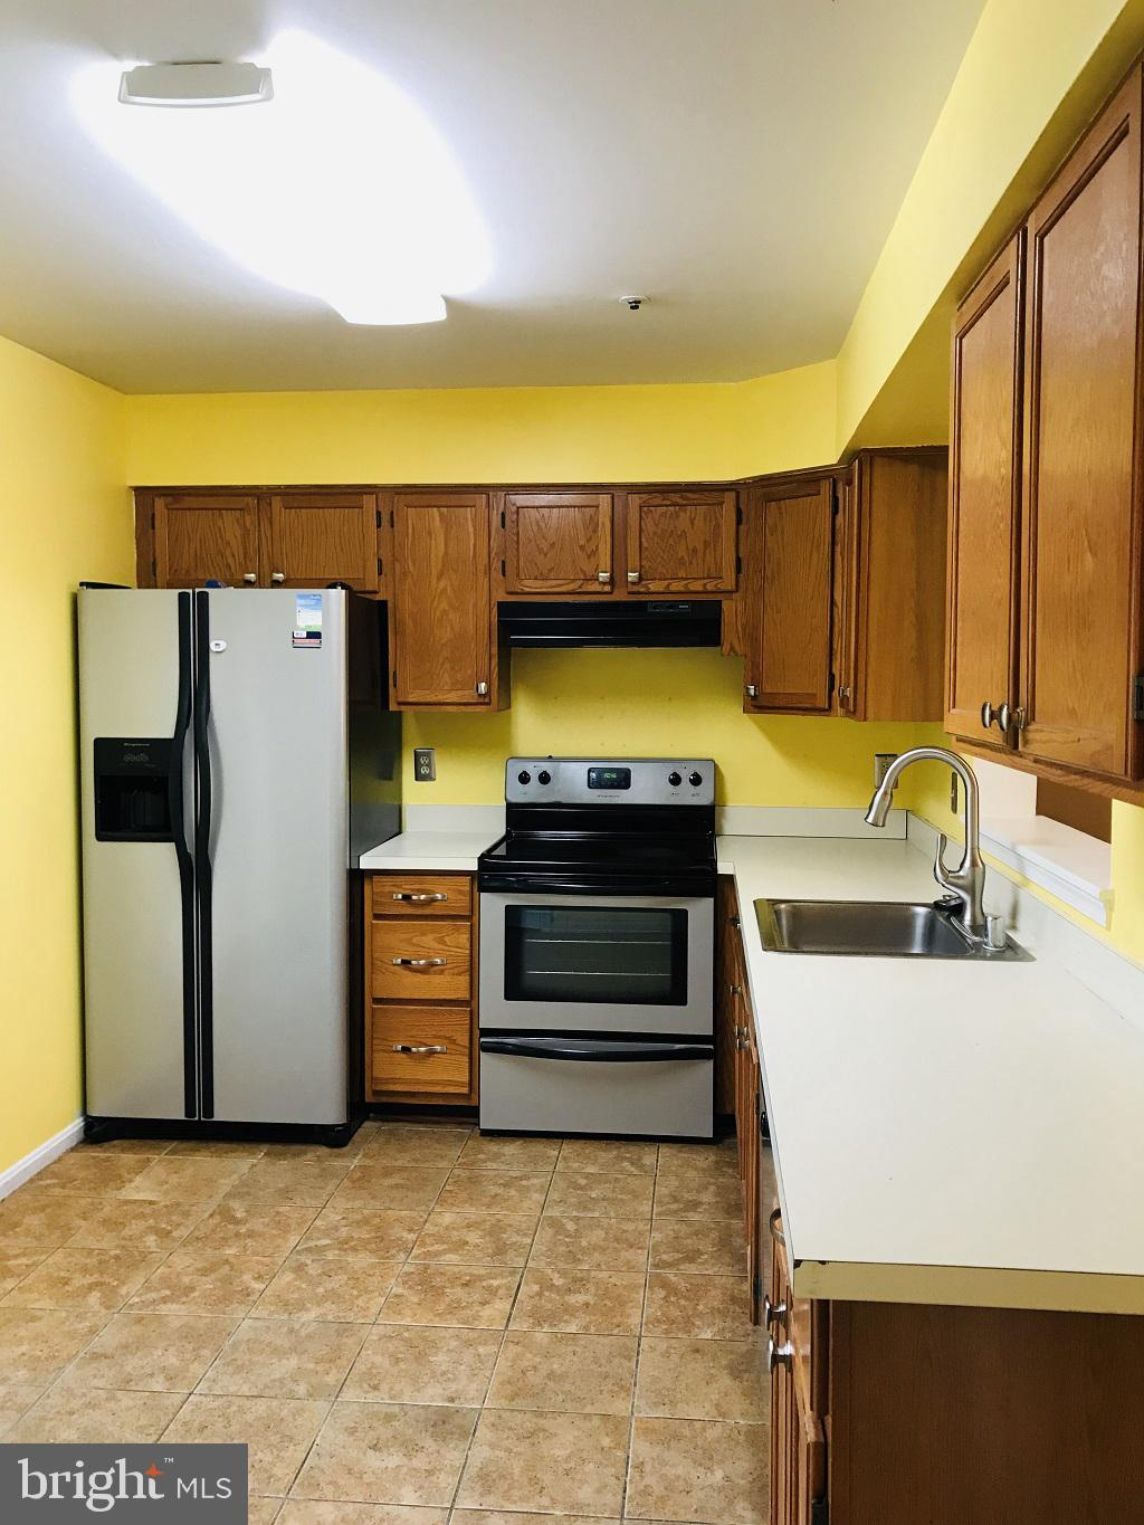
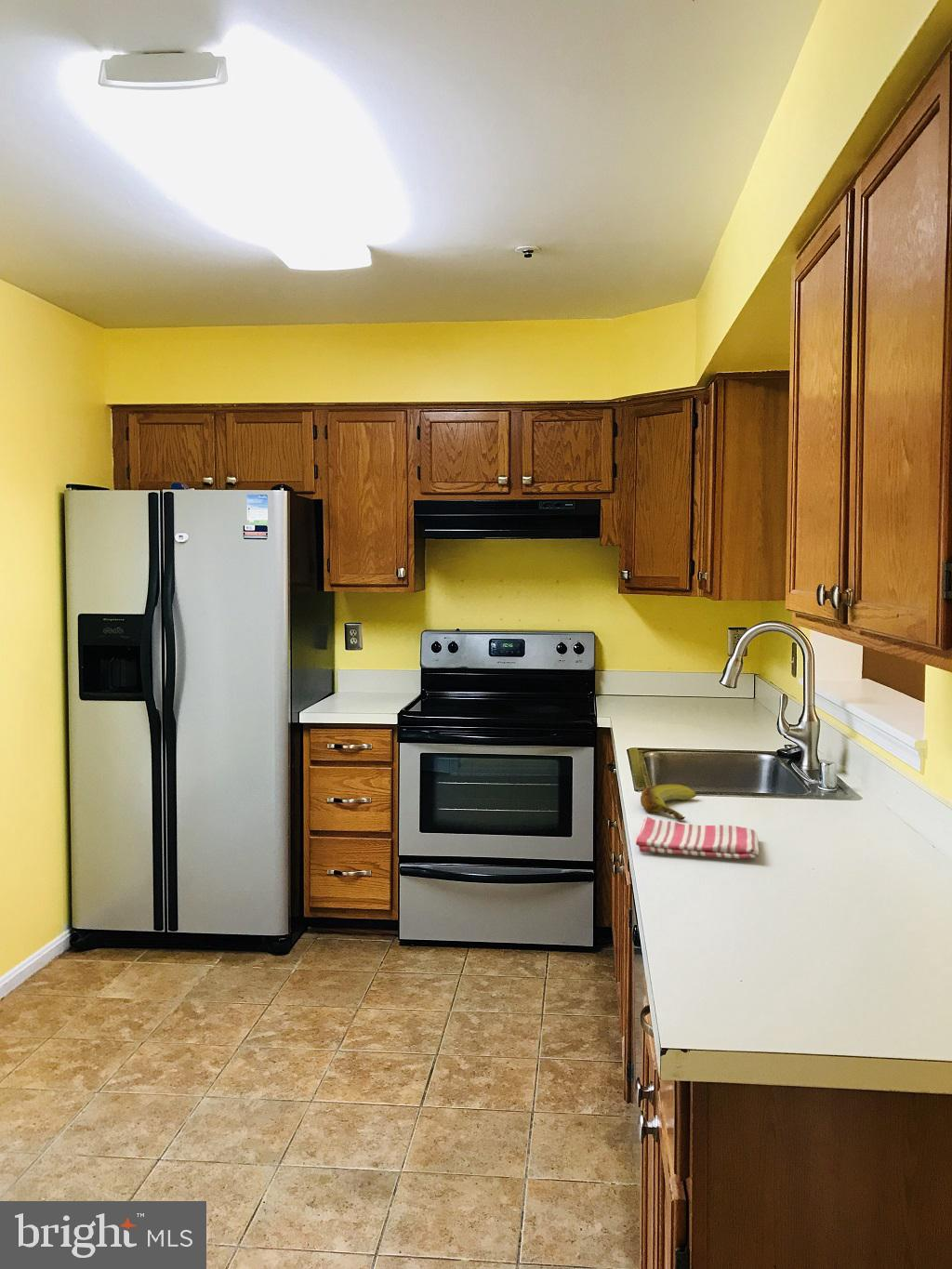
+ banana (678, 799)
+ dish towel (697, 837)
